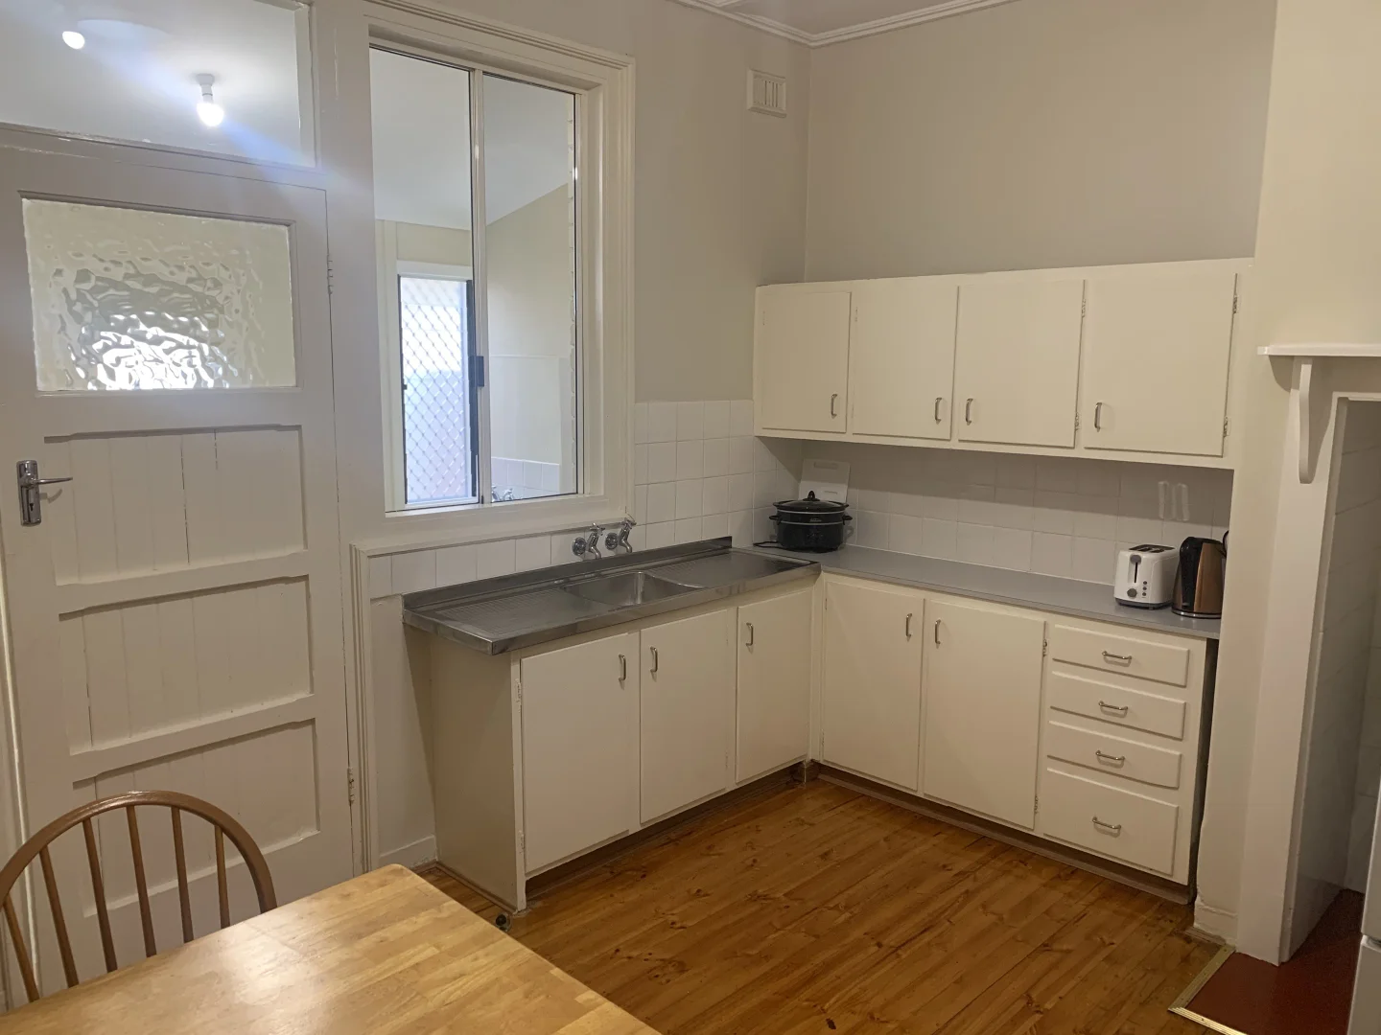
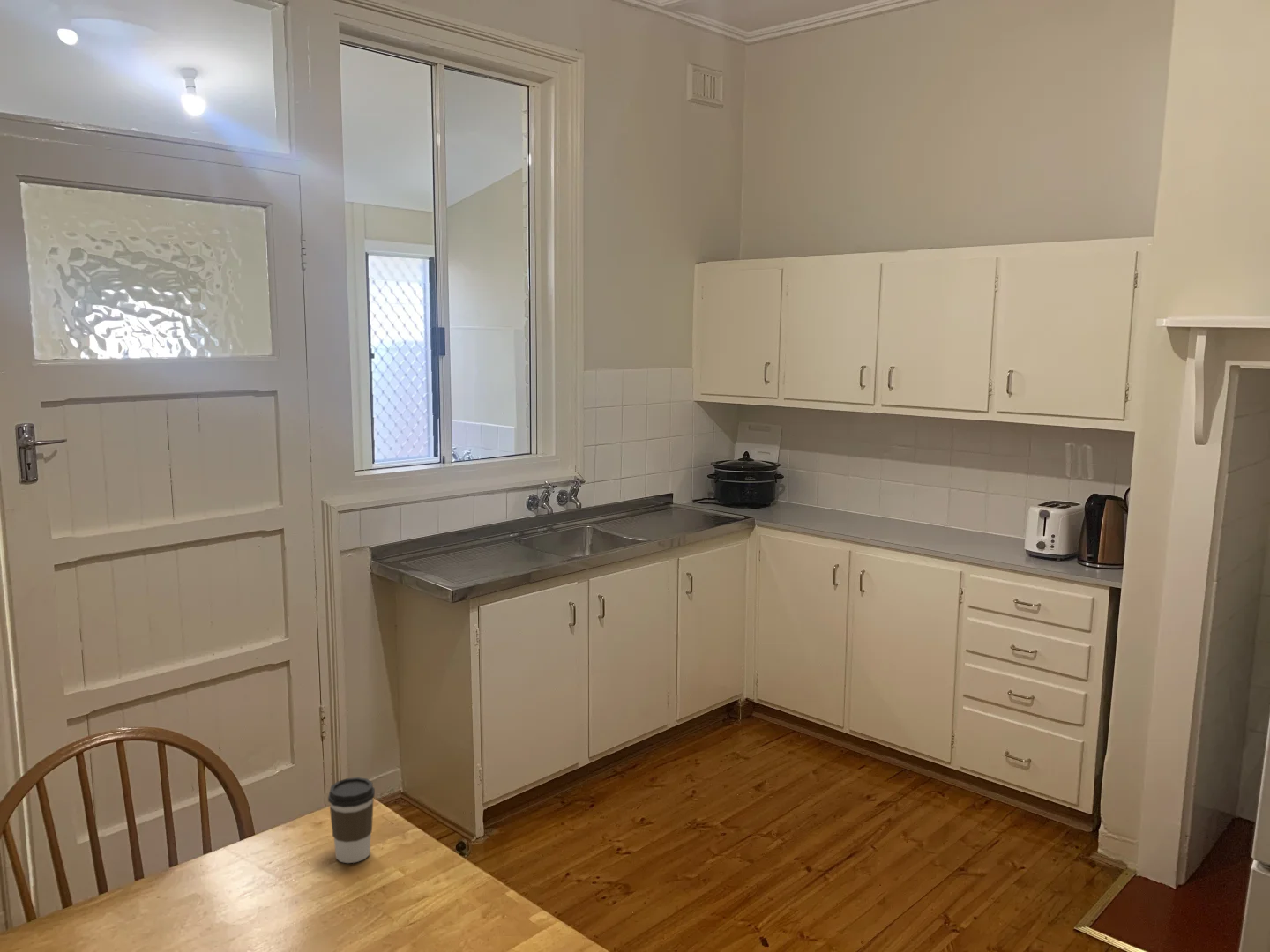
+ coffee cup (352, 820)
